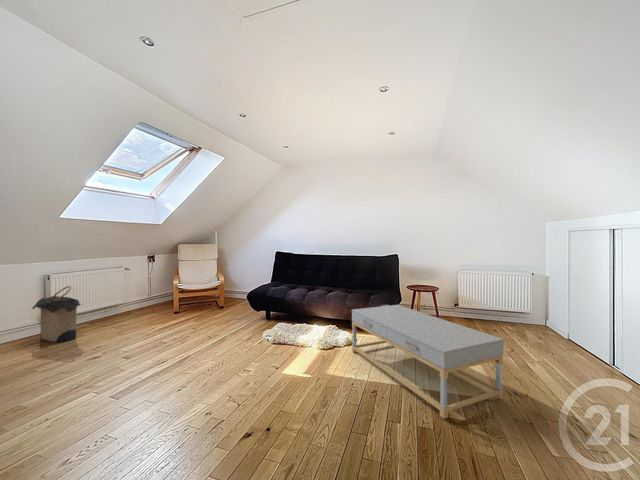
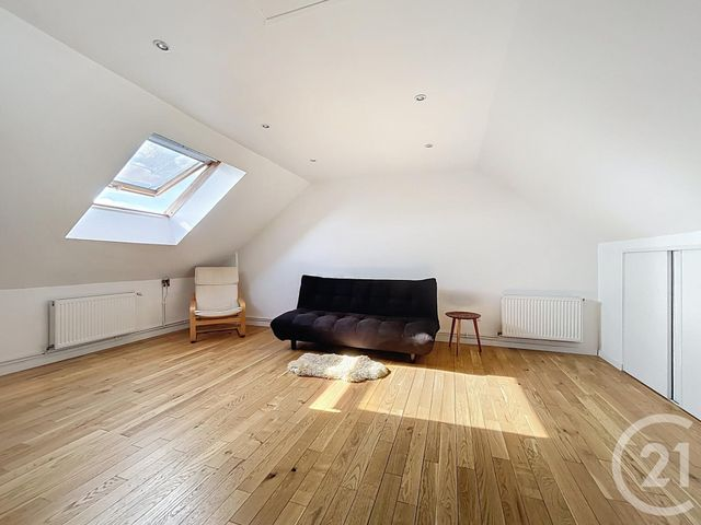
- laundry hamper (56, 312)
- coffee table (413, 346)
